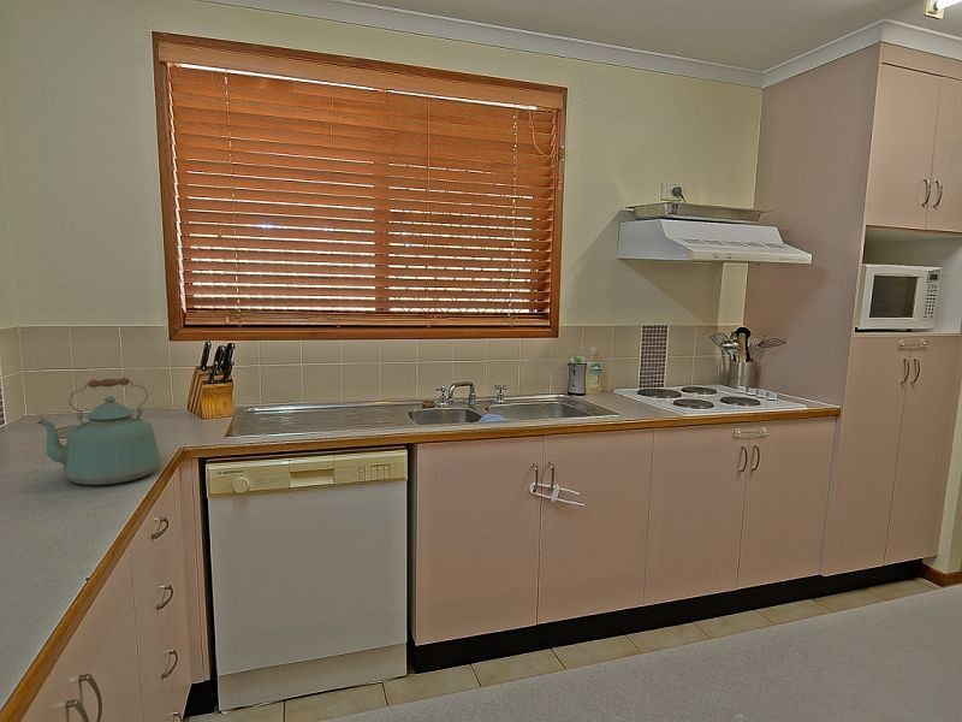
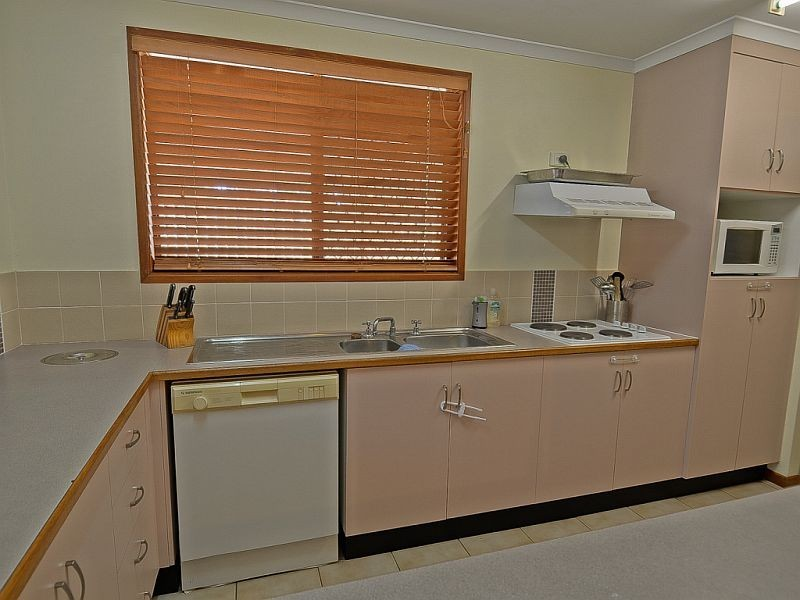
- kettle (101, 427)
